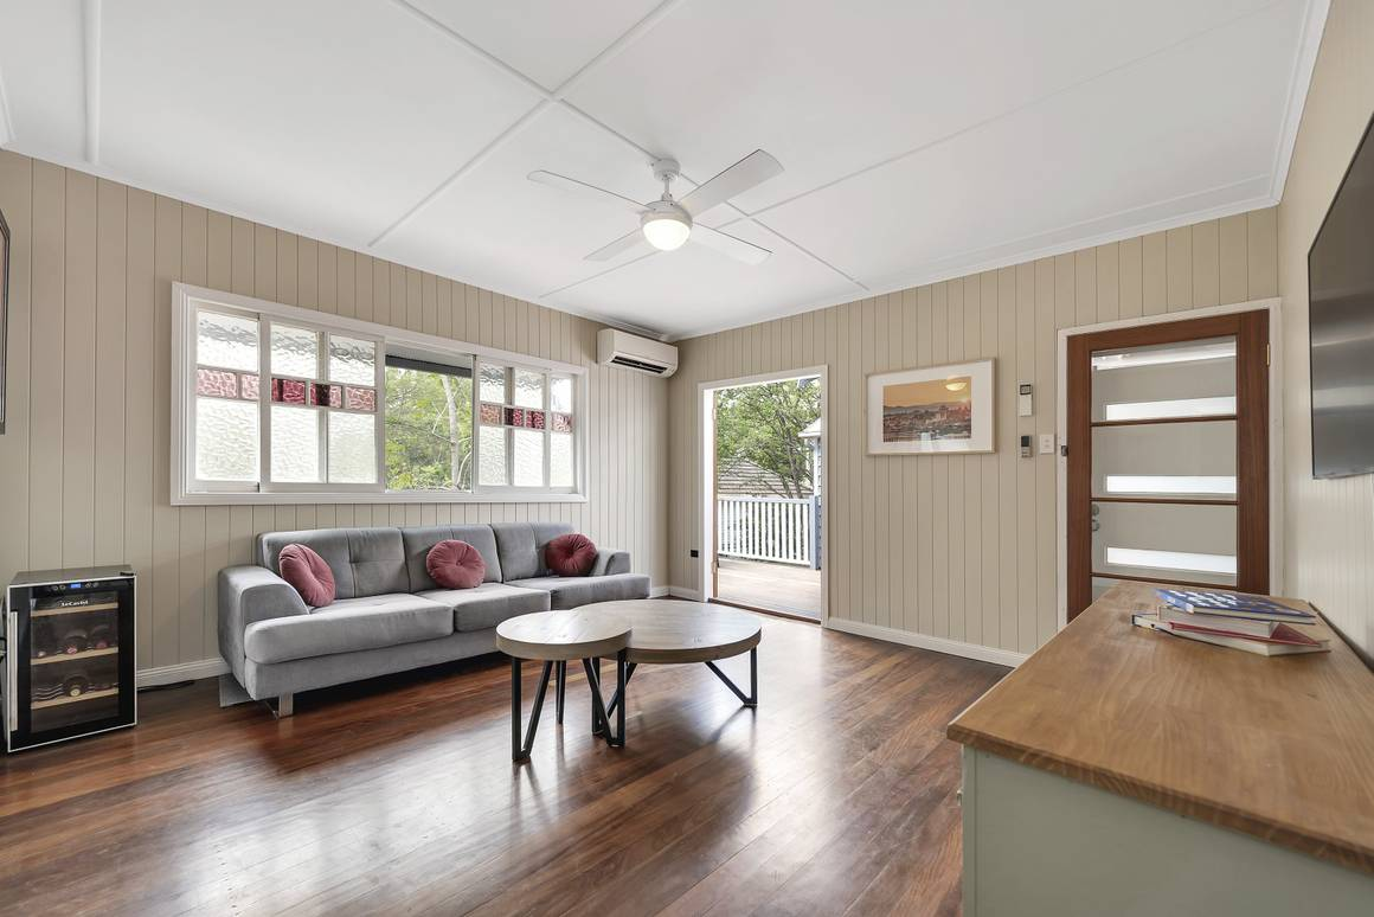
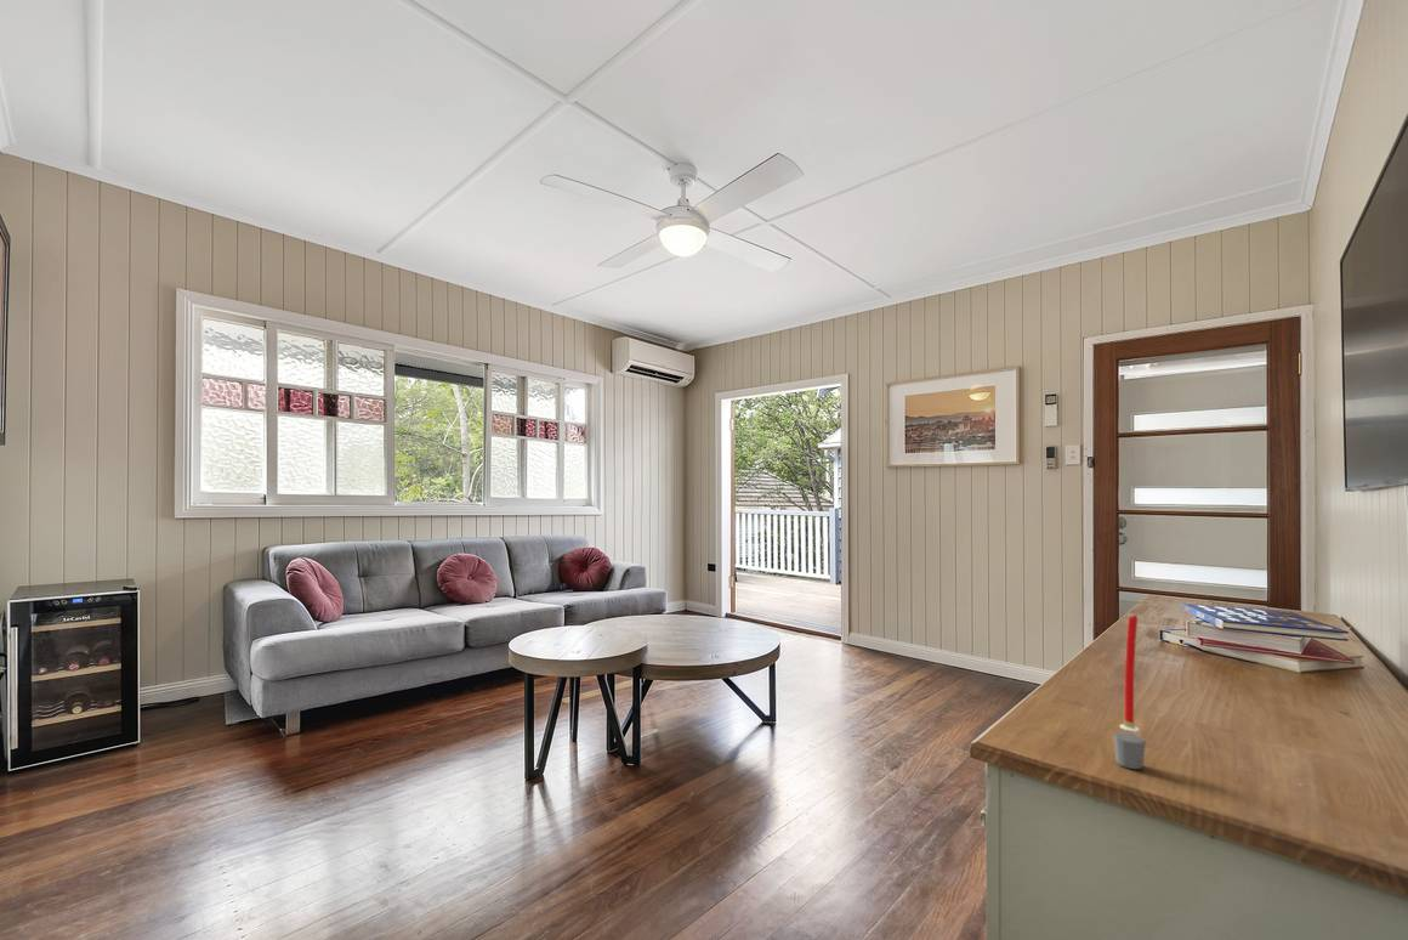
+ candle (1129, 689)
